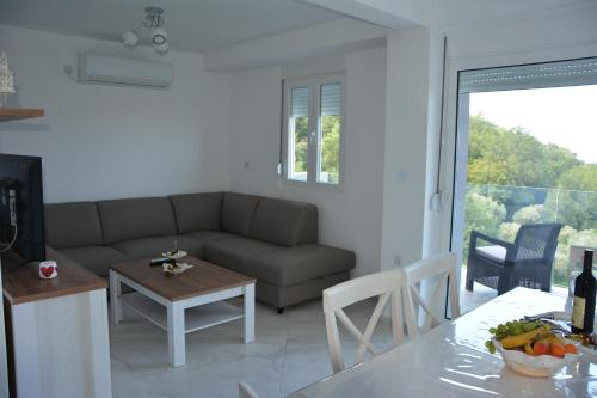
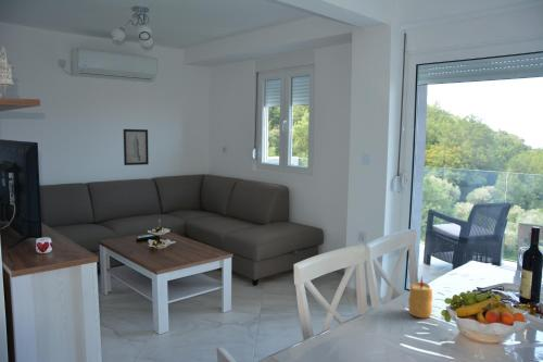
+ wall art (136, 147)
+ candle (420, 294)
